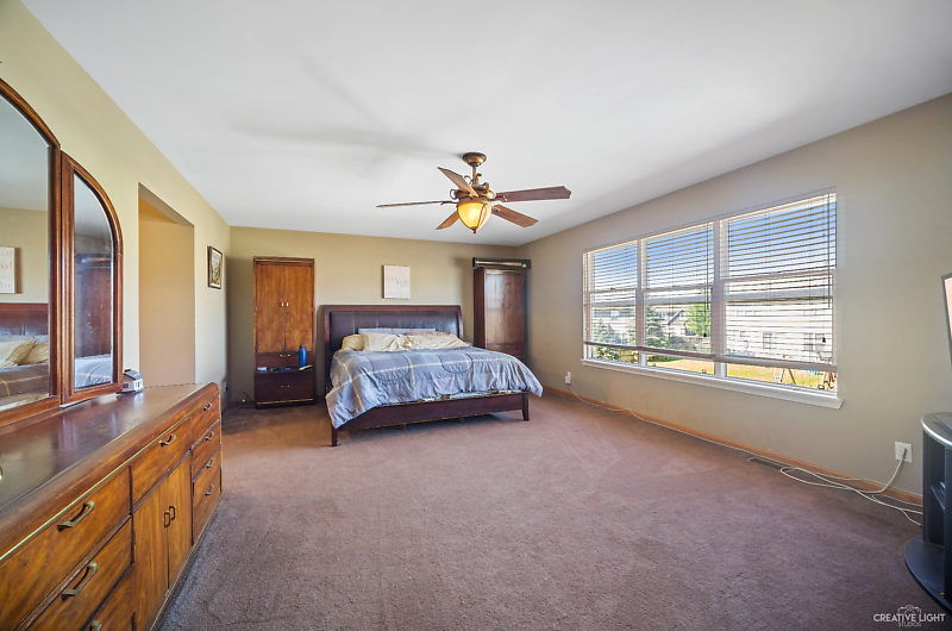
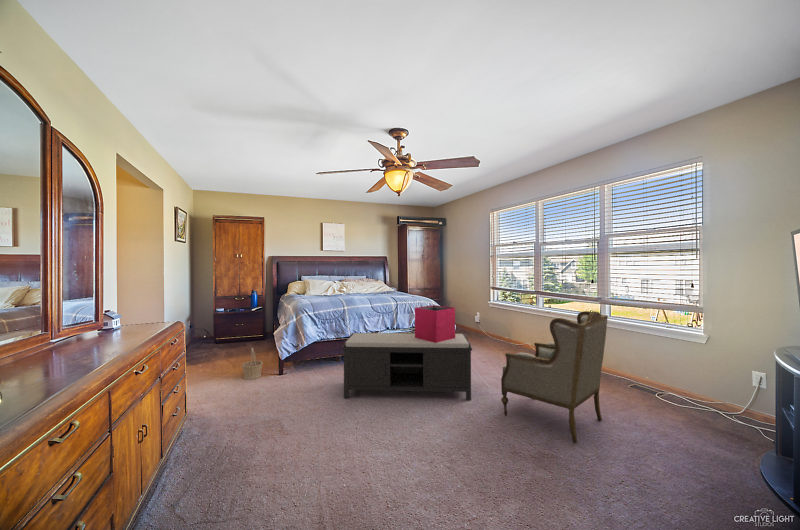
+ basket (252, 362)
+ armchair (553, 363)
+ storage bin (435, 322)
+ bench (407, 364)
